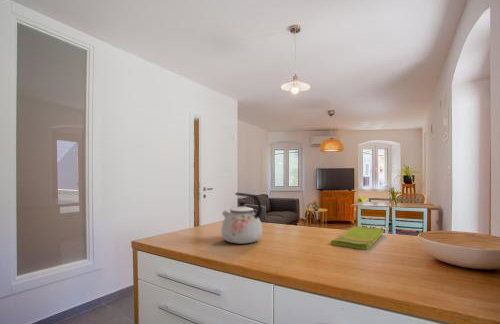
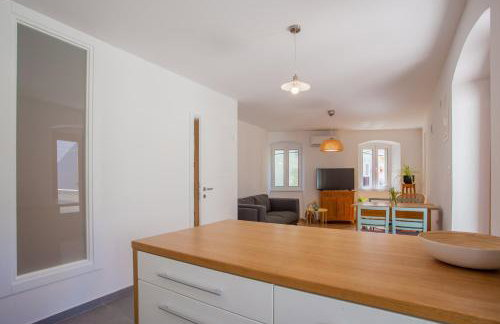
- dish towel (359, 235)
- kettle (241, 216)
